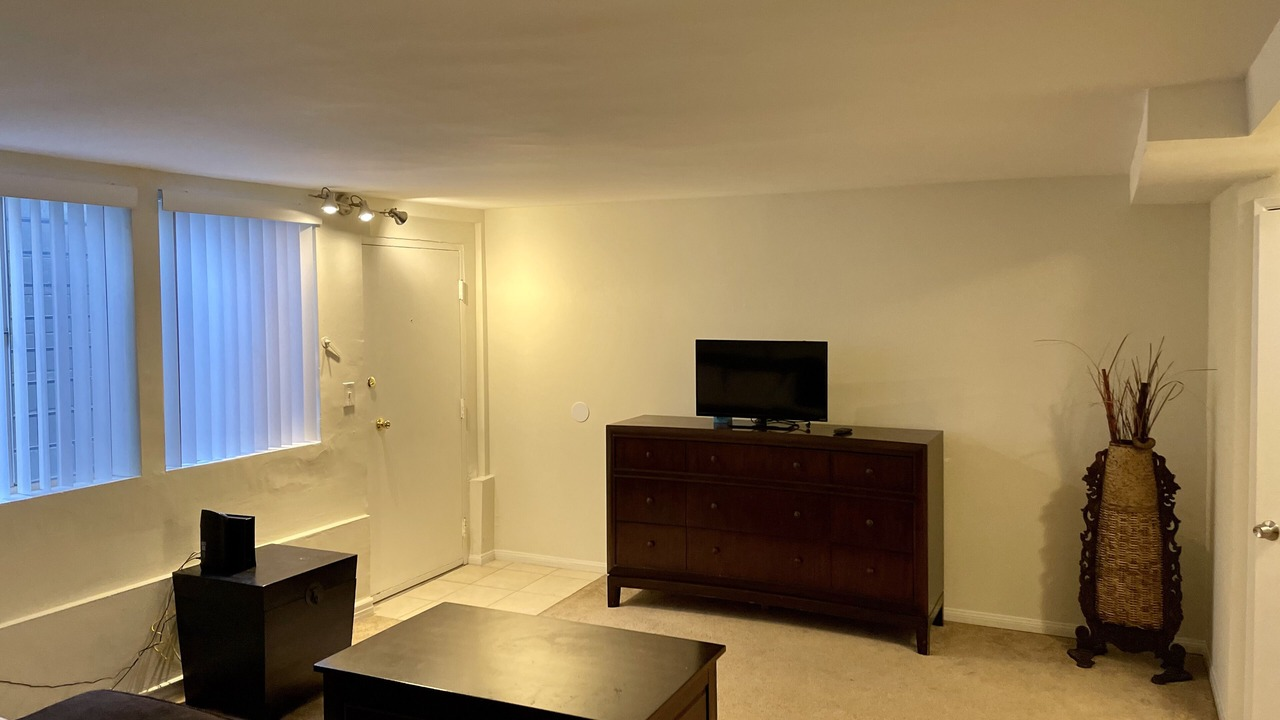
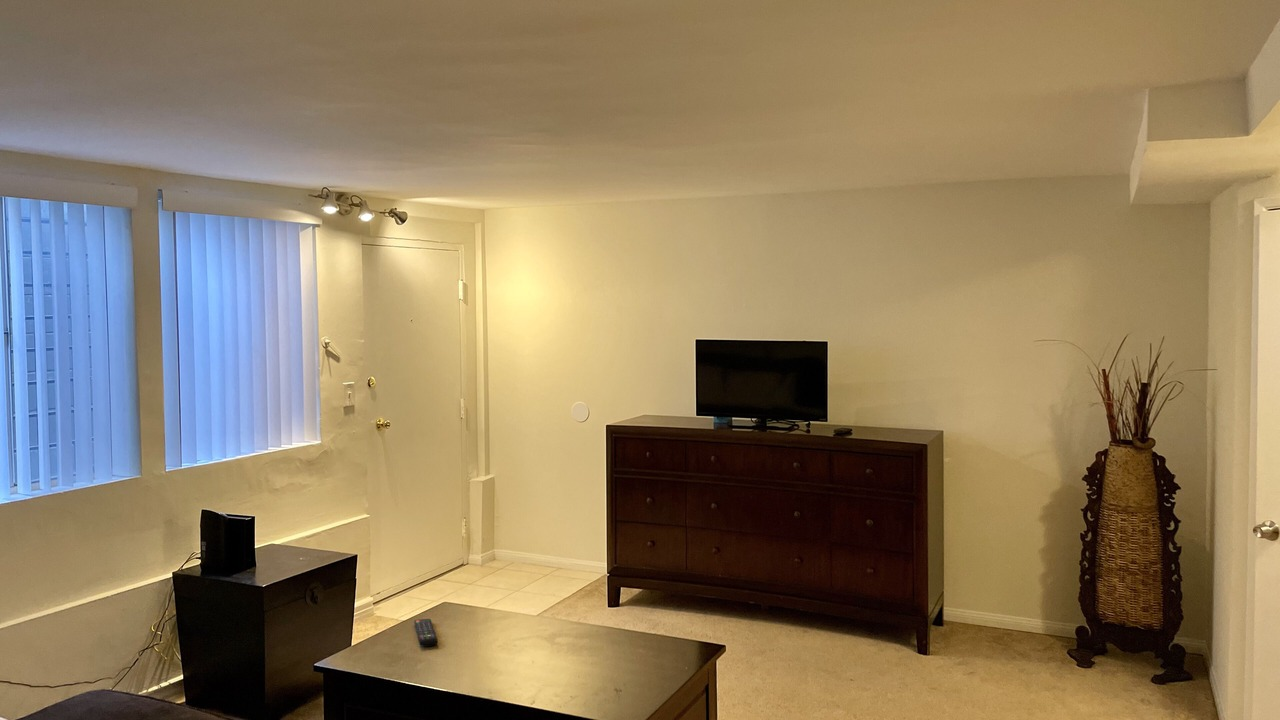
+ remote control (425, 632)
